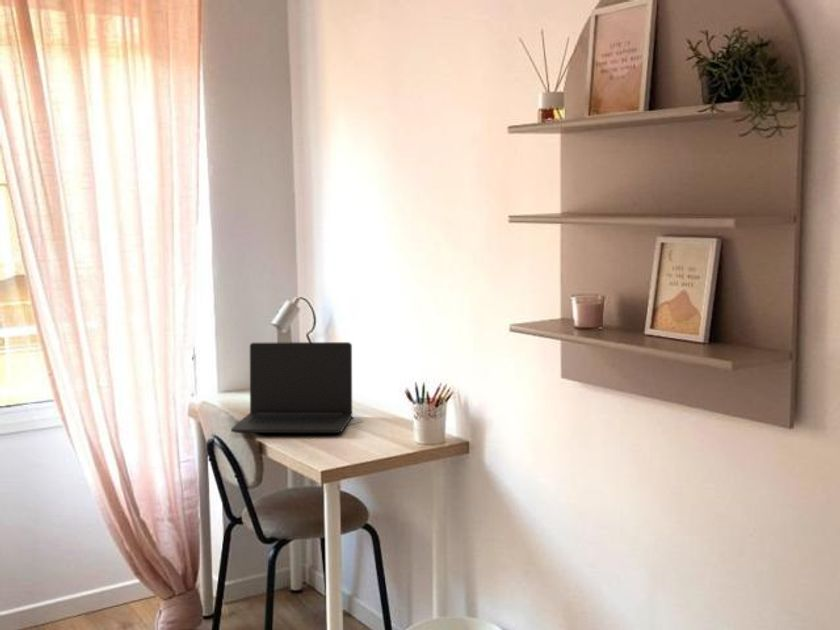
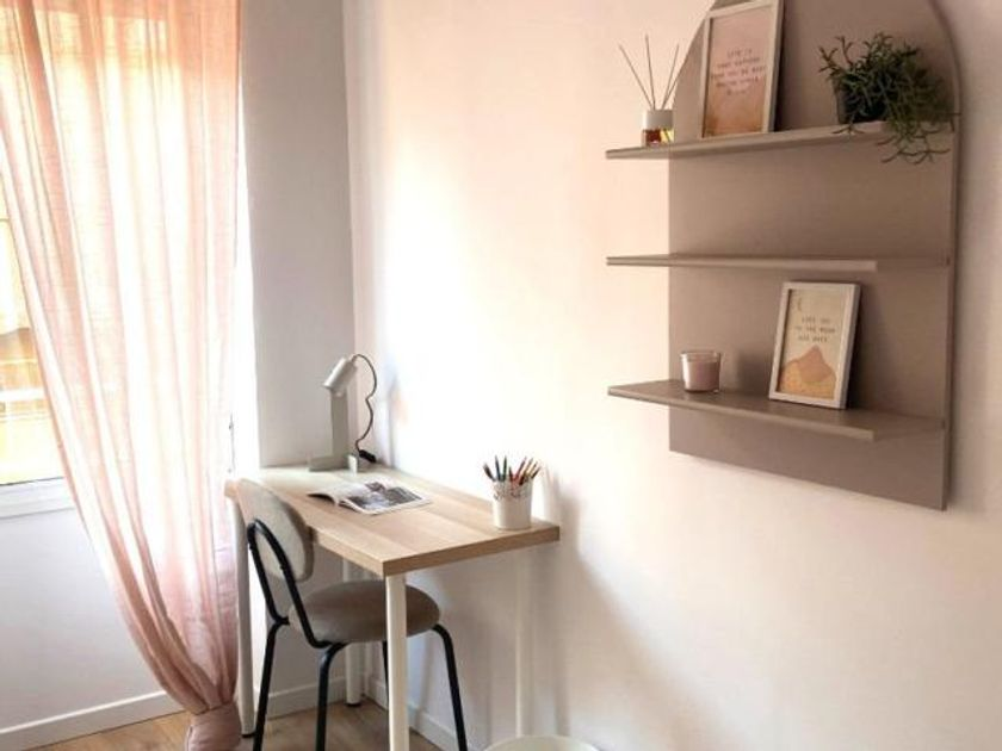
- laptop (293, 386)
